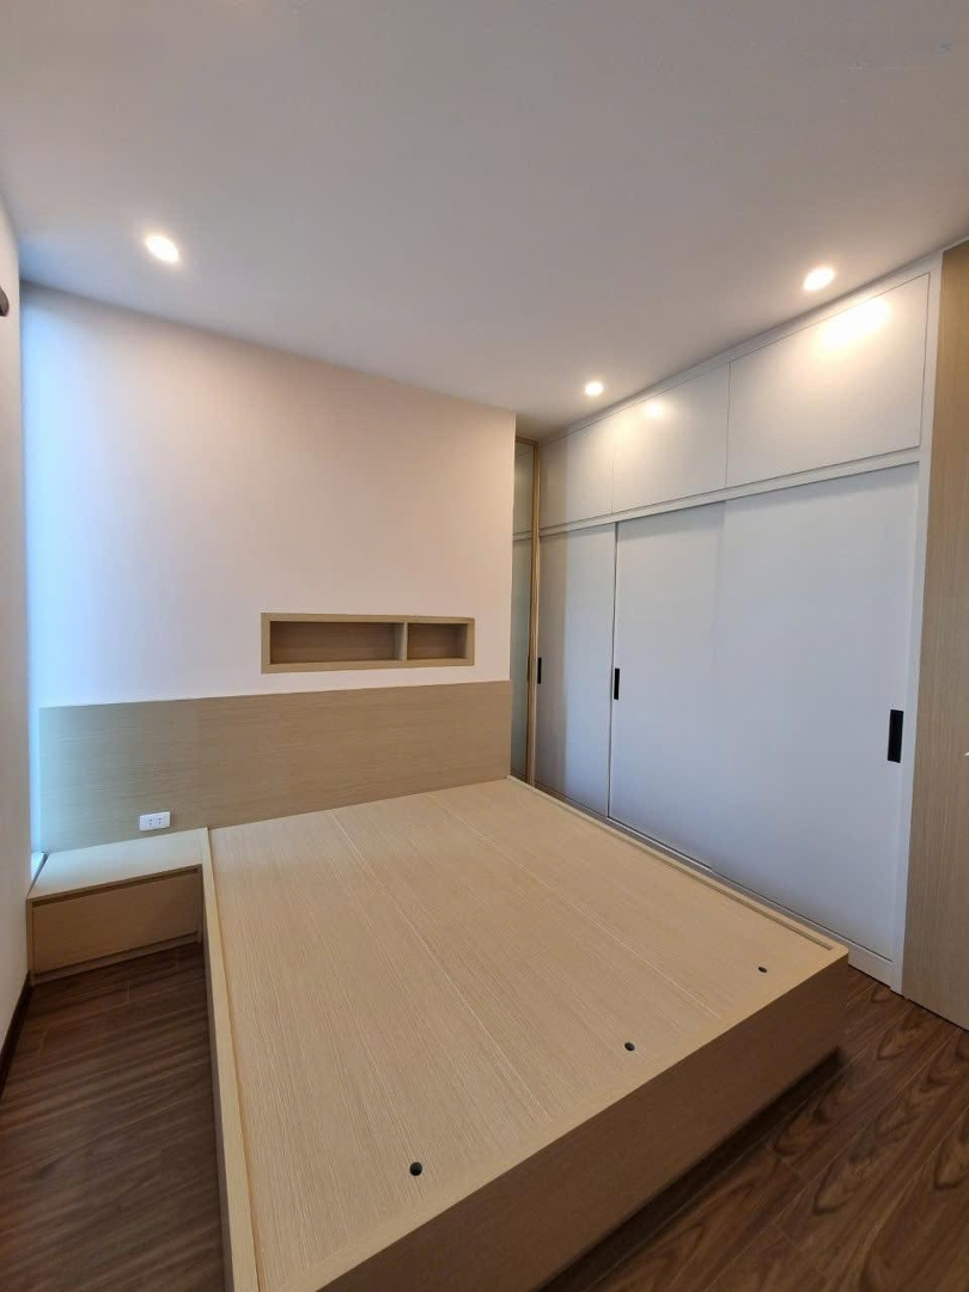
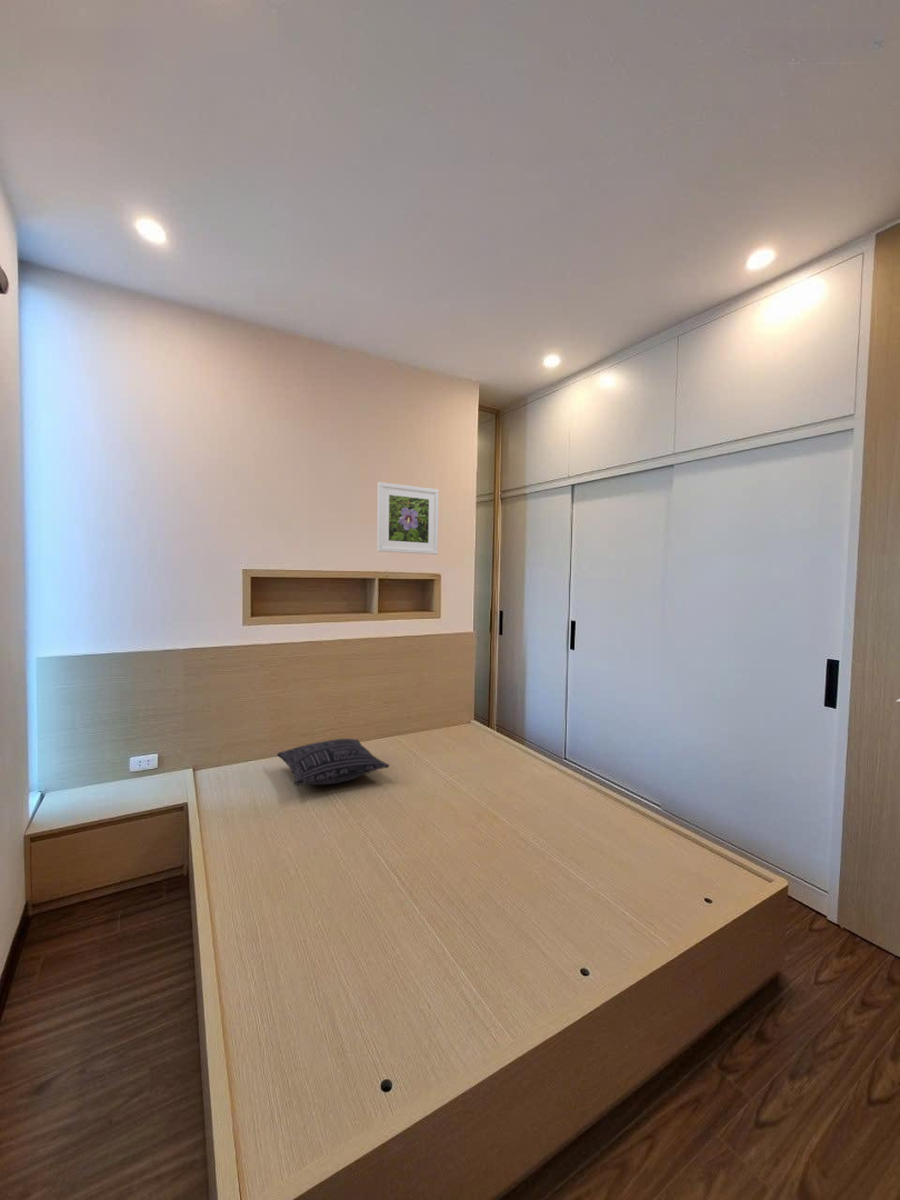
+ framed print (408, 519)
+ pillow (330, 760)
